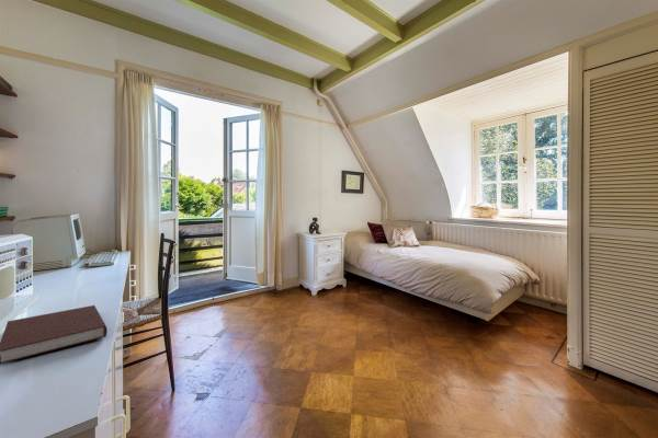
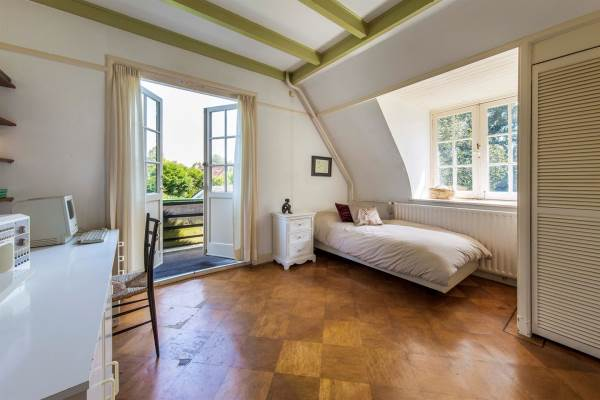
- notebook (56, 328)
